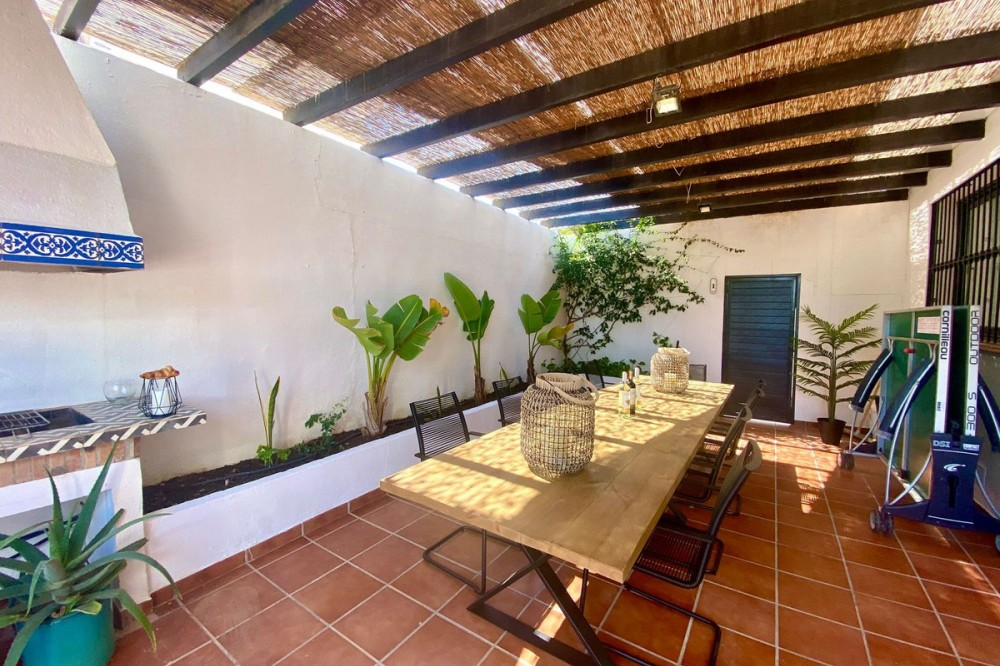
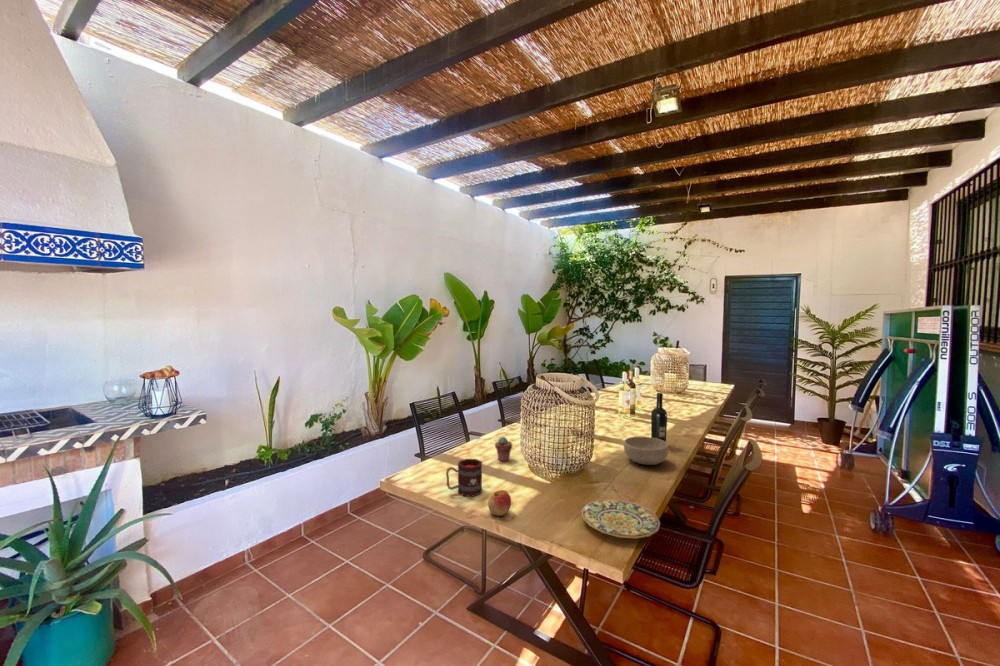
+ bowl (645, 451)
+ mug (464, 477)
+ wine bottle (659, 419)
+ plate (619, 520)
+ potted succulent (503, 447)
+ apple (499, 502)
